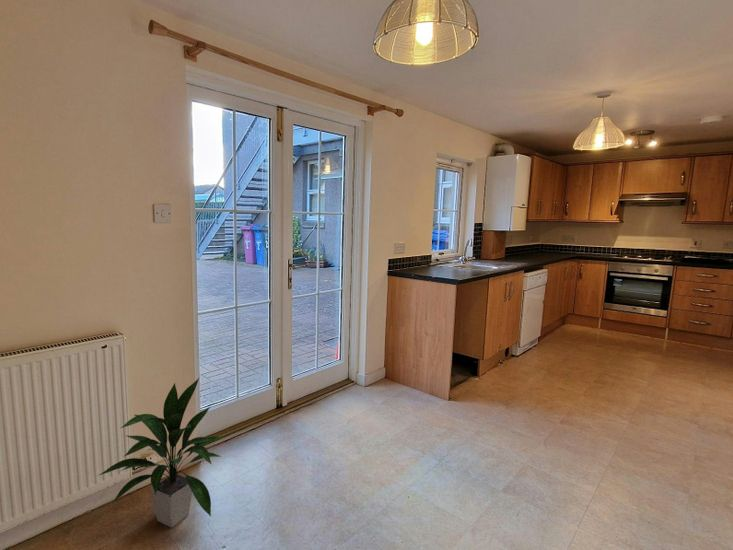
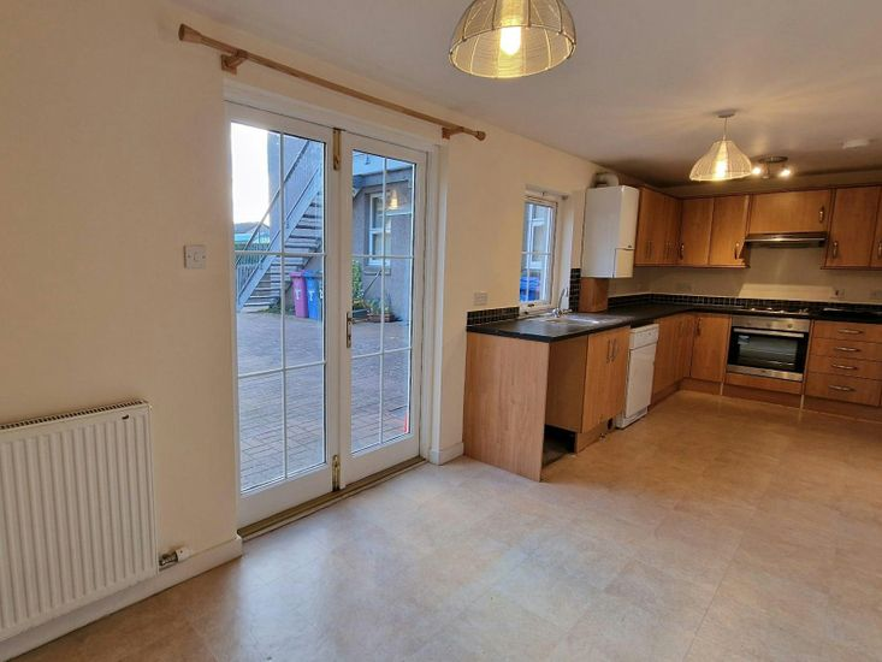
- indoor plant (172, 456)
